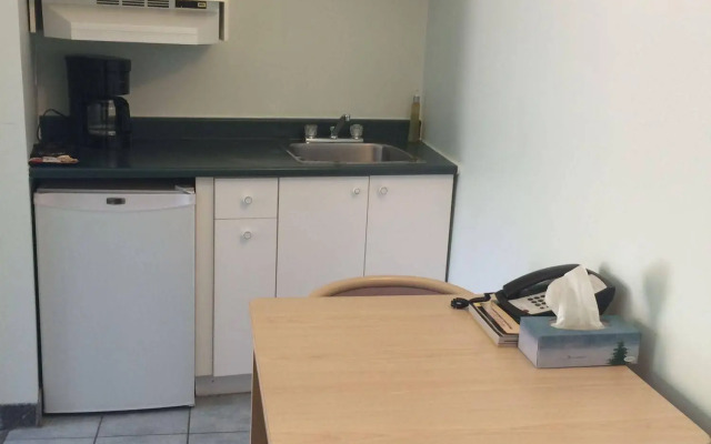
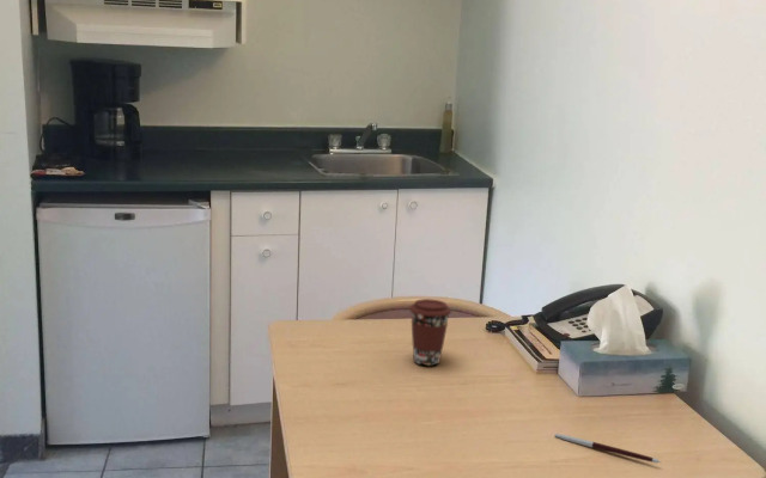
+ coffee cup (428, 332)
+ pen (607, 448)
